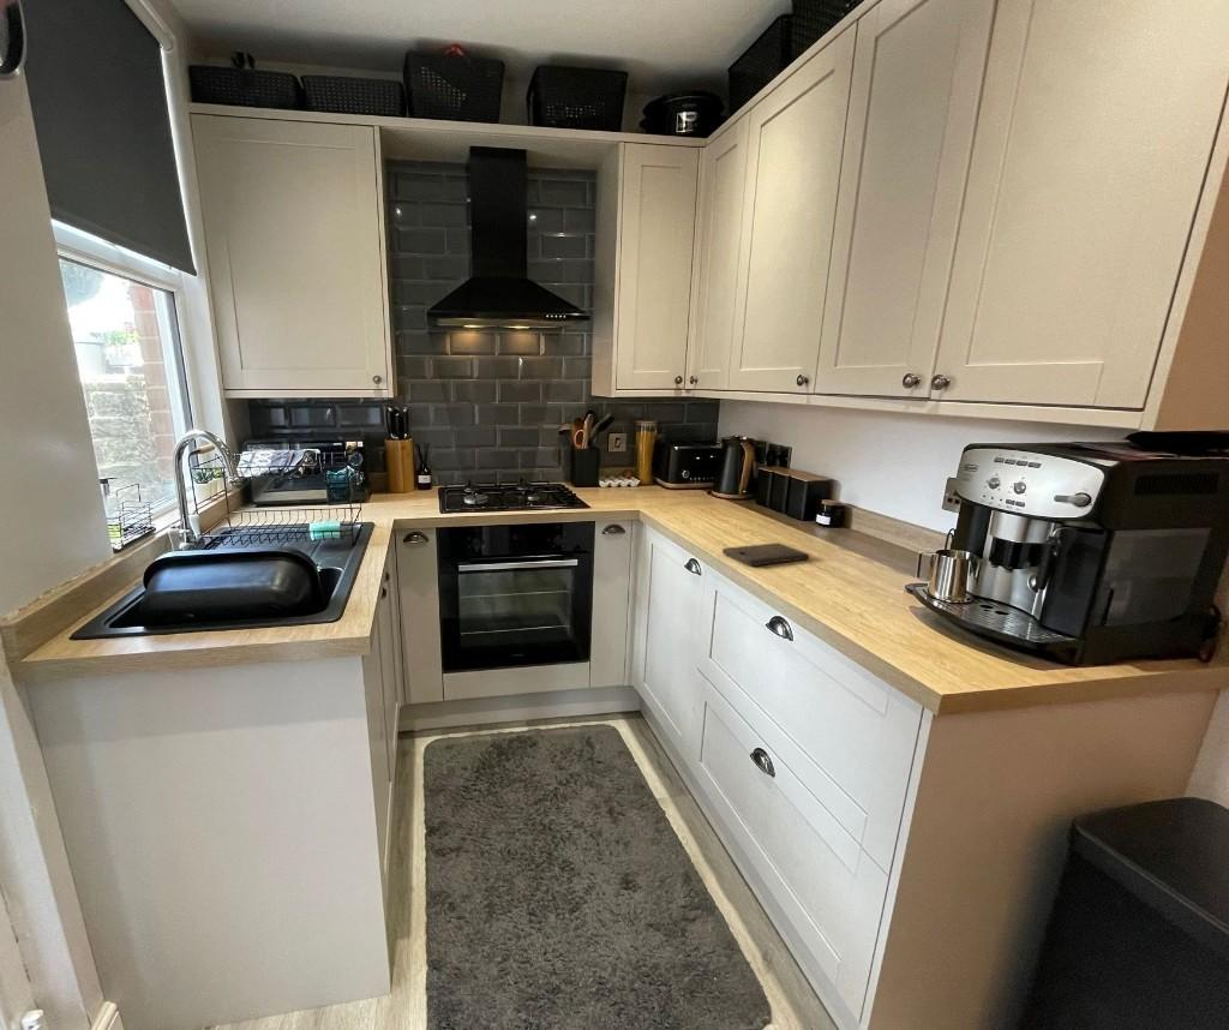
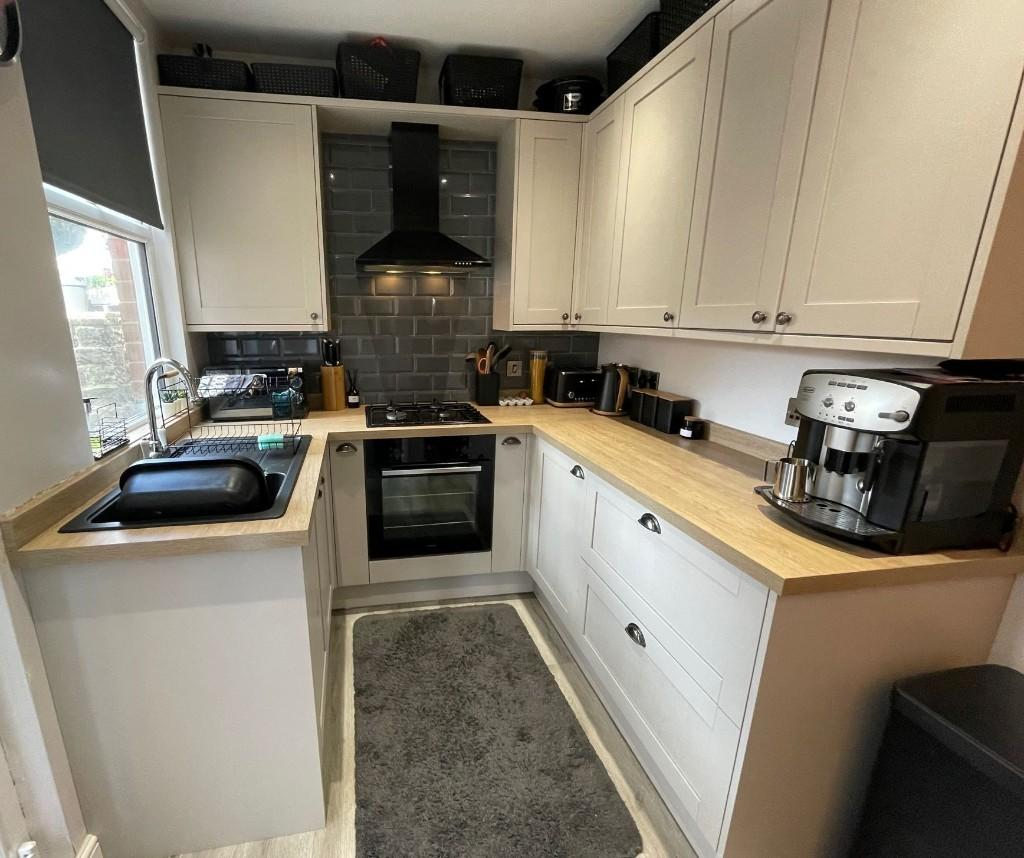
- cutting board (765, 553)
